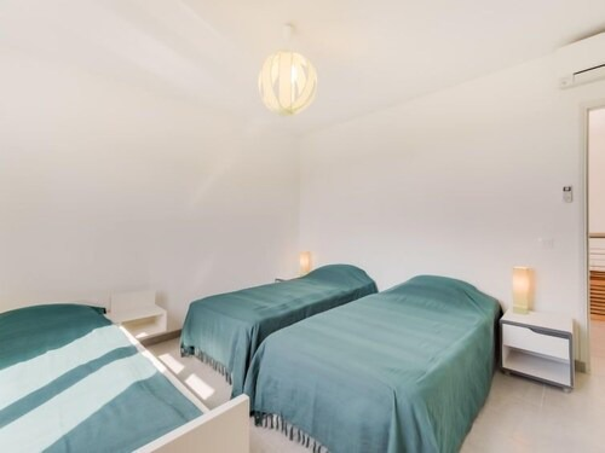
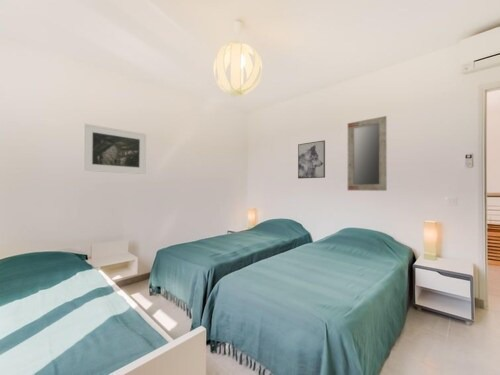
+ wall art (311, 160)
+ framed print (117, 151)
+ home mirror (366, 155)
